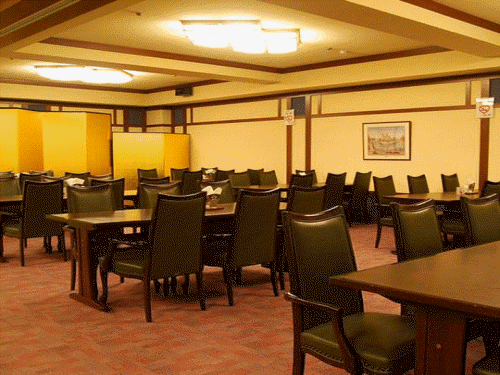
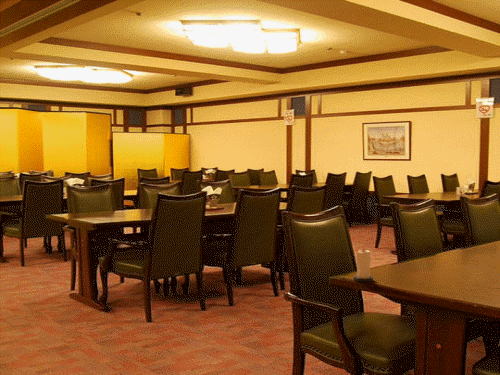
+ candle (363, 263)
